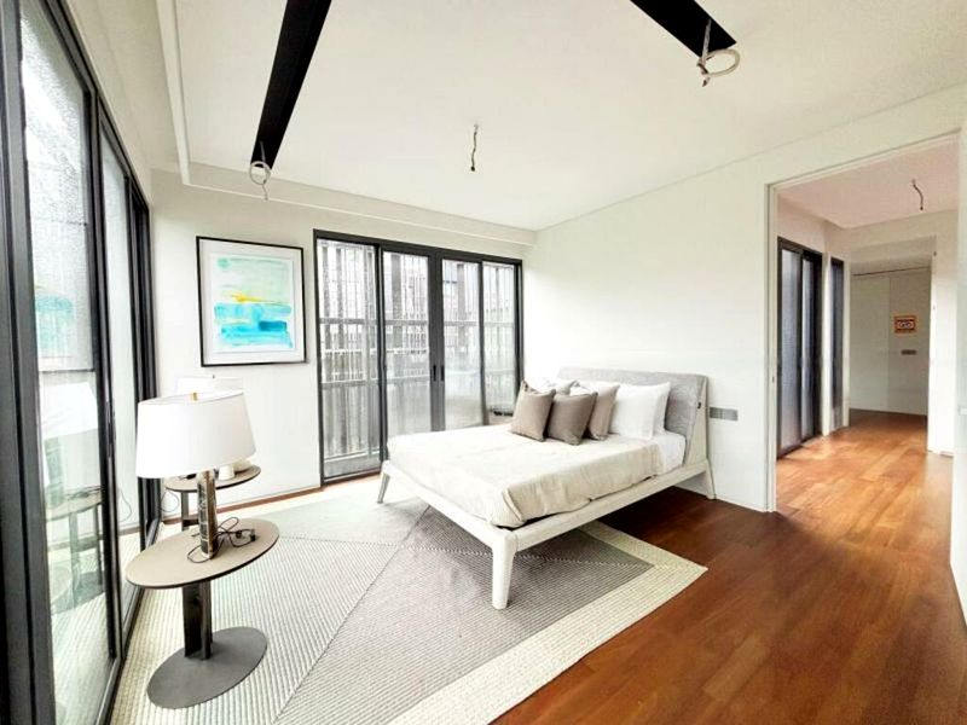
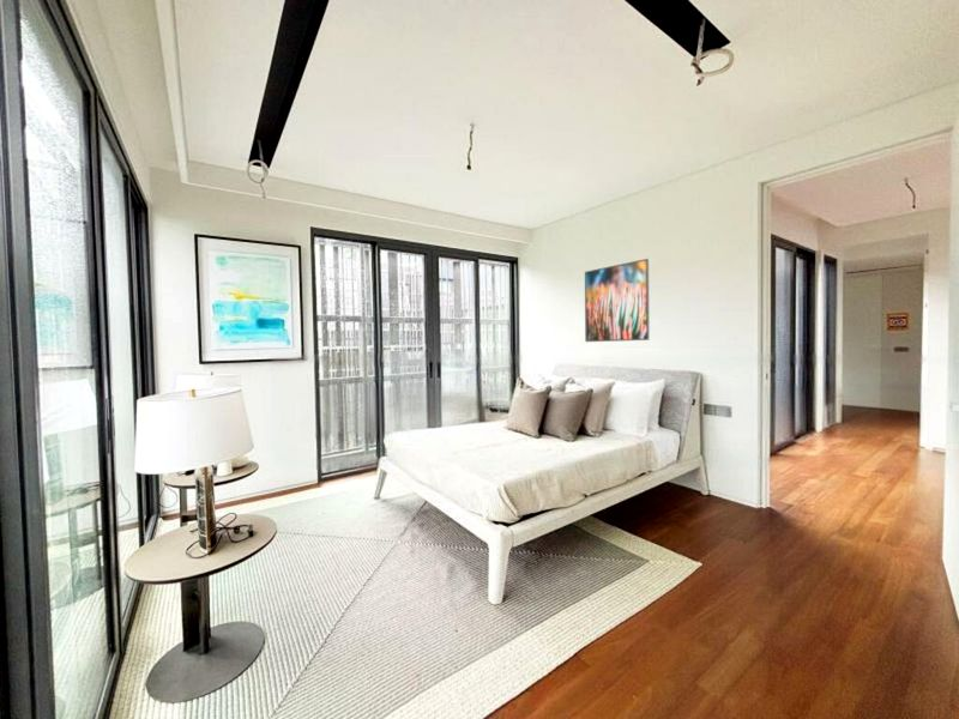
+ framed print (614, 303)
